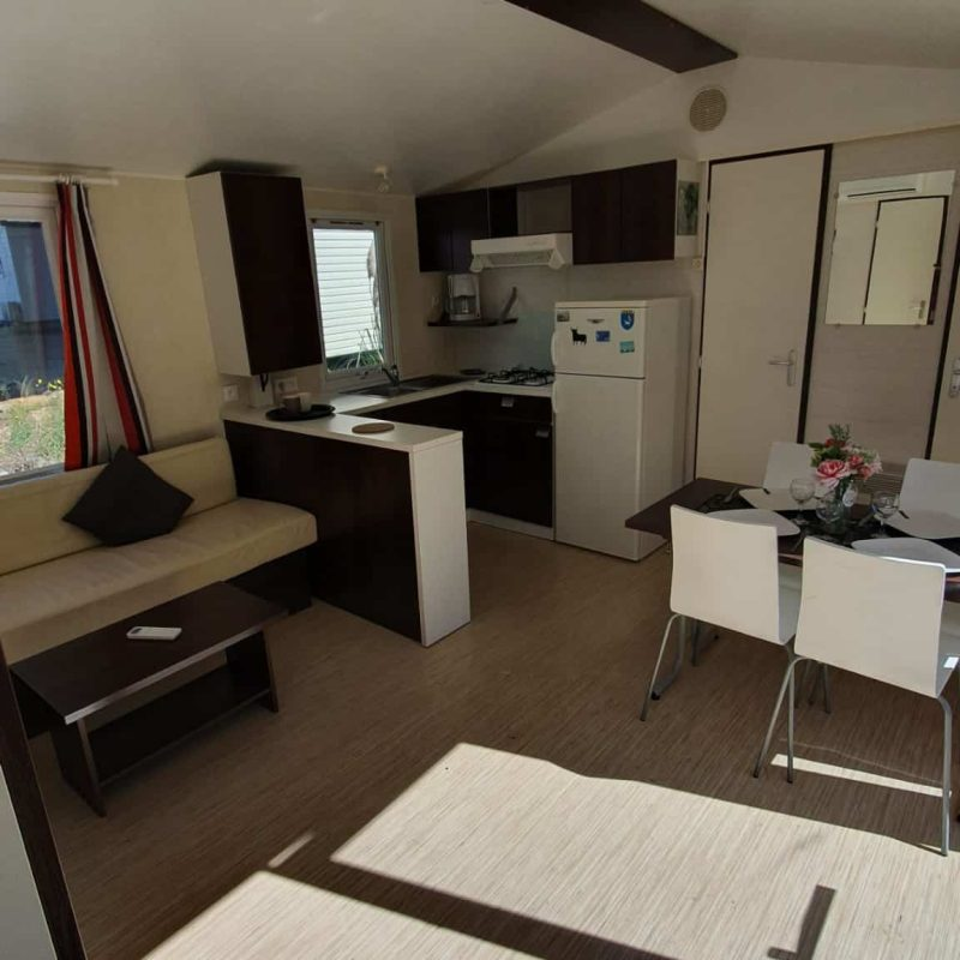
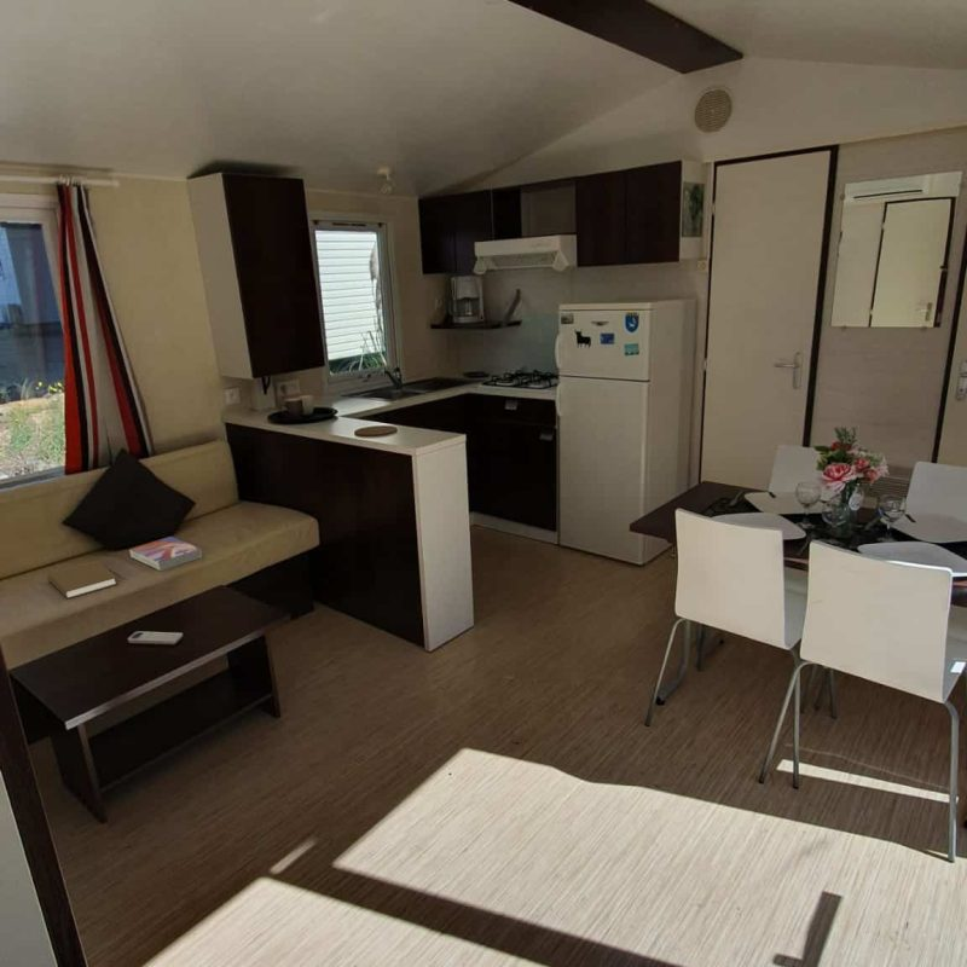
+ book (82, 578)
+ textbook (166, 552)
